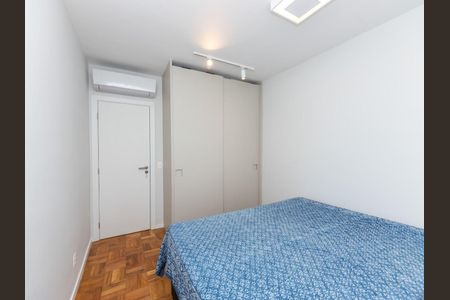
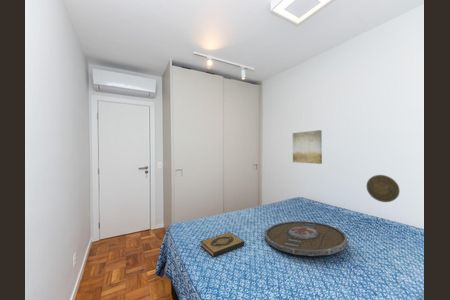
+ decorative plate (381, 188)
+ hardback book (222, 243)
+ wall art (306, 147)
+ serving tray (303, 235)
